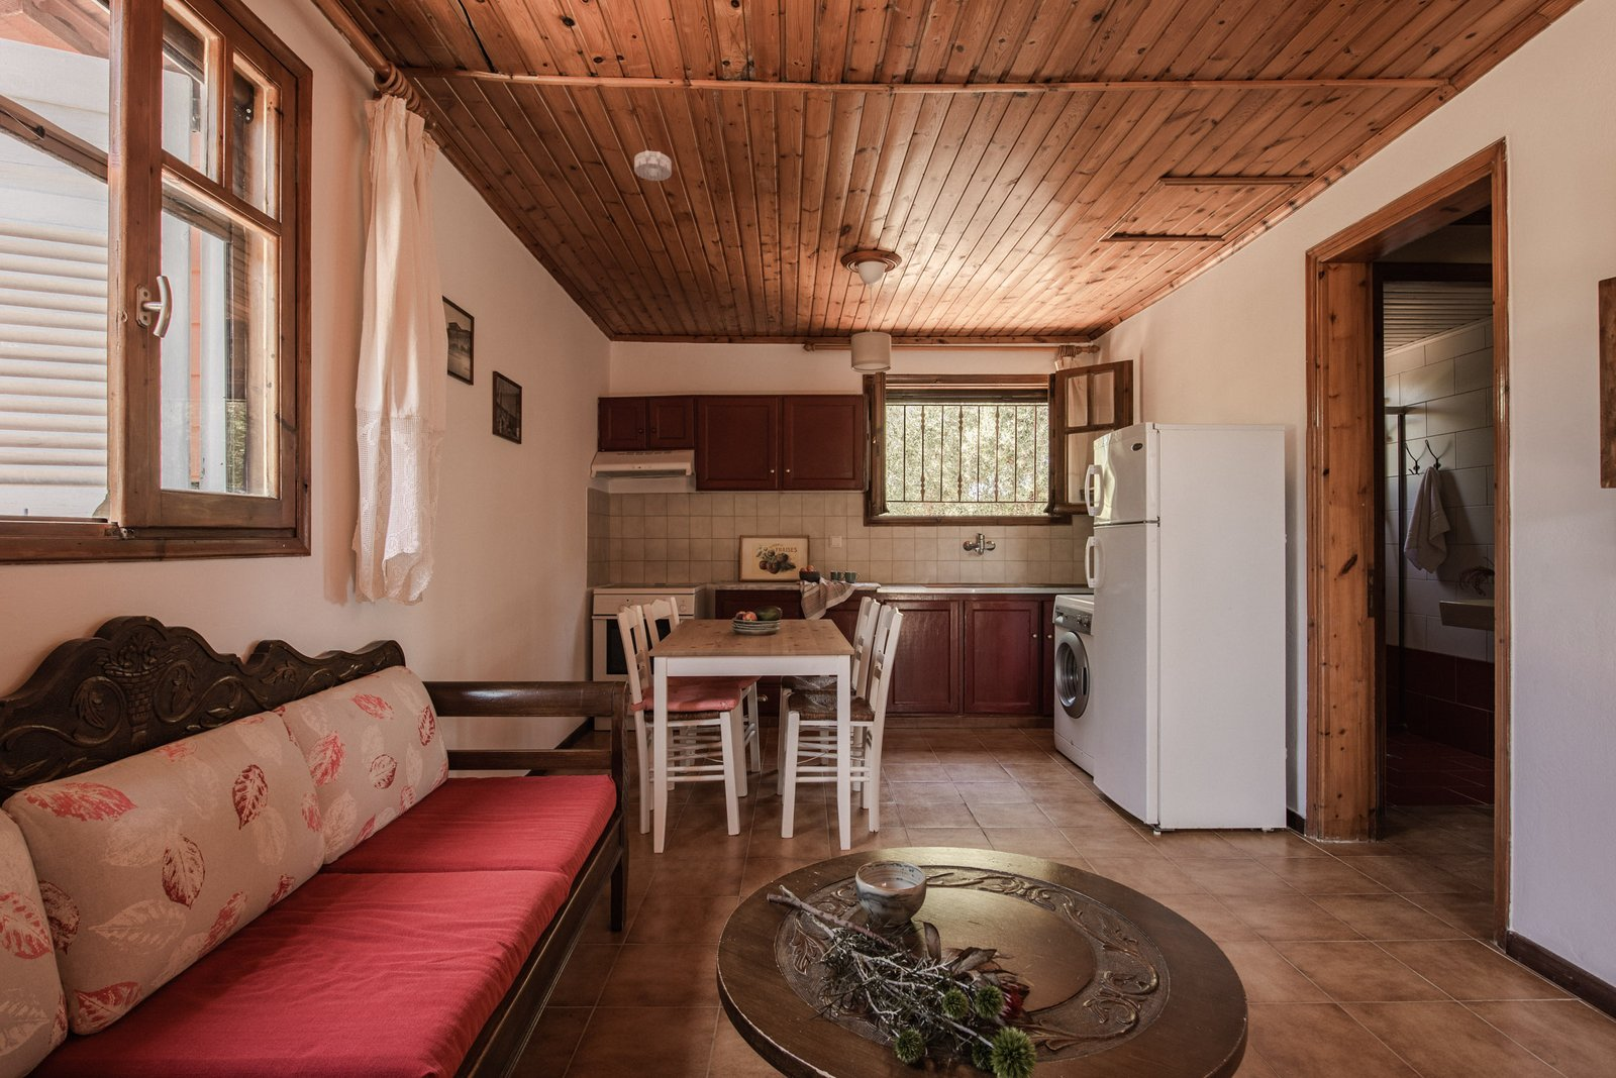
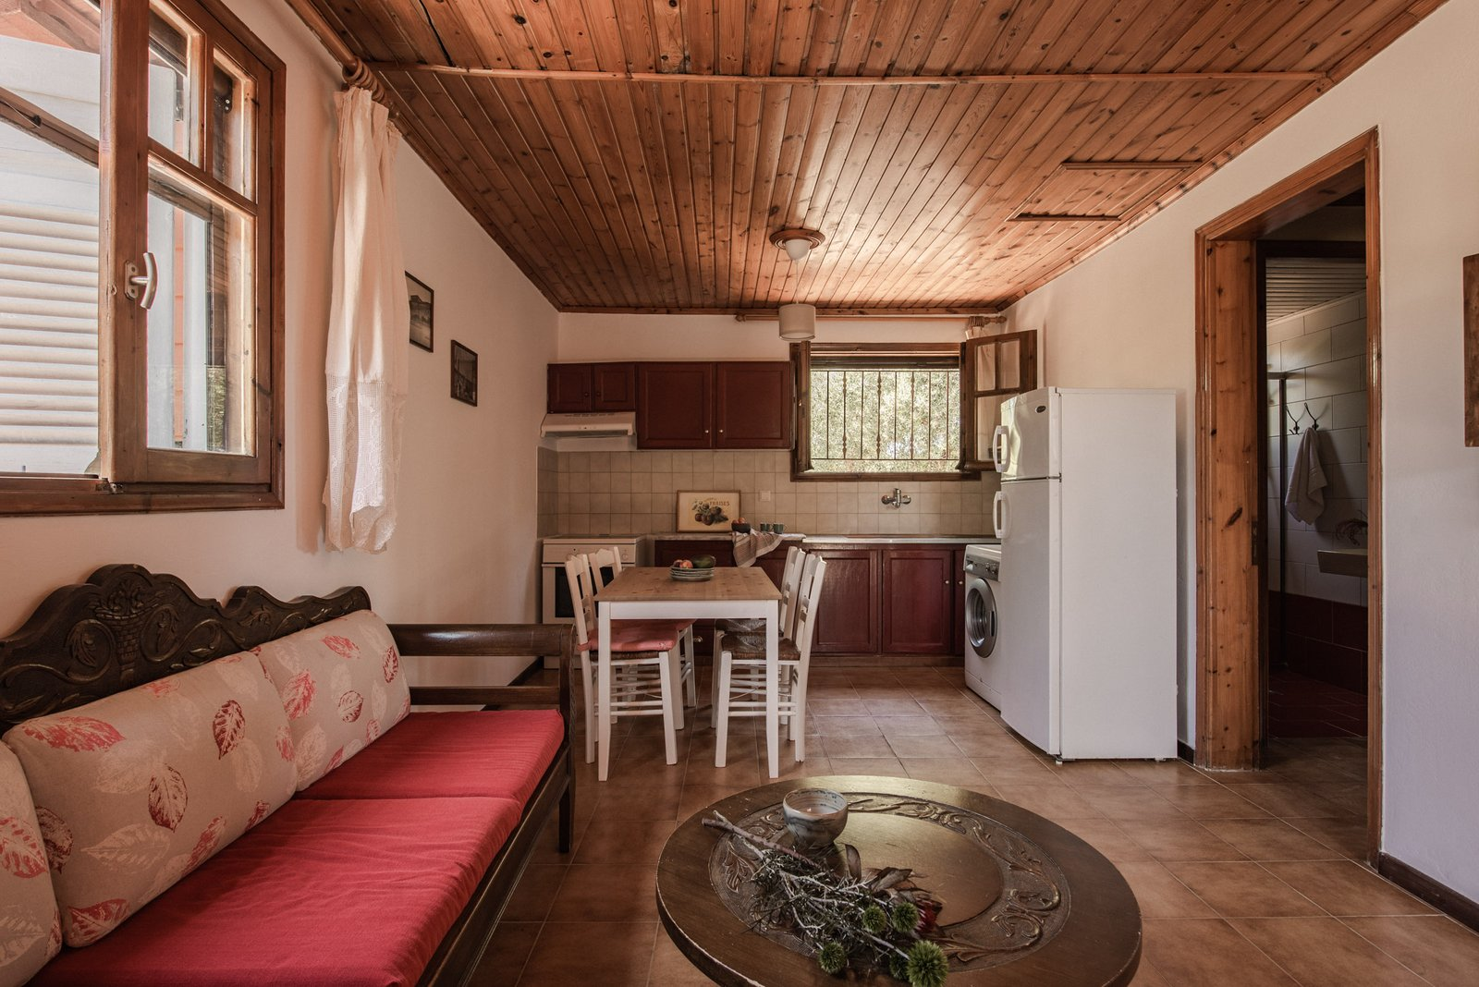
- smoke detector (652, 165)
